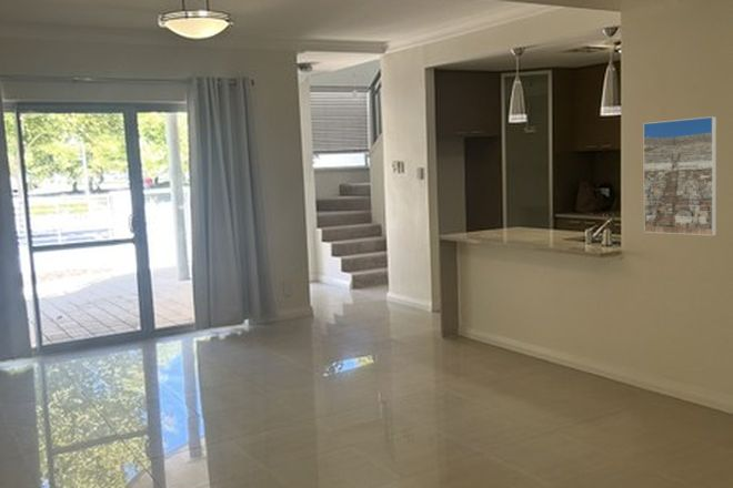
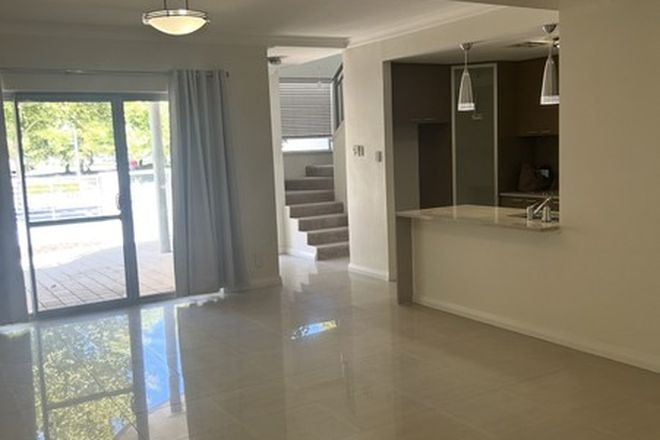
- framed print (677, 176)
